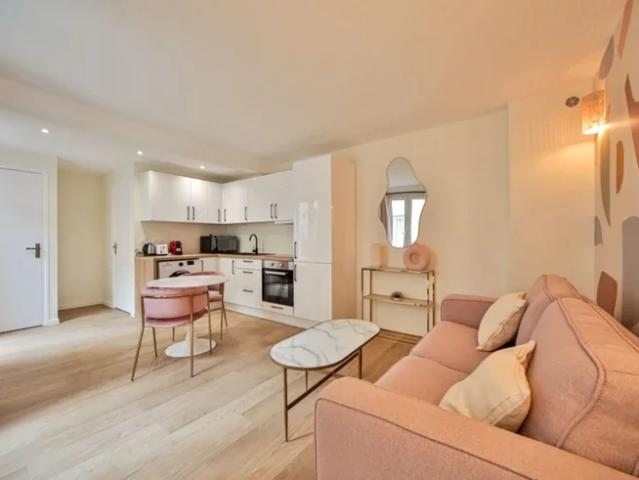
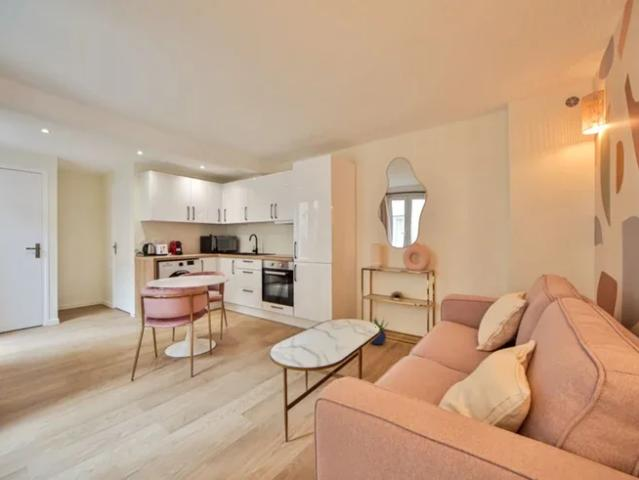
+ potted plant (380, 329)
